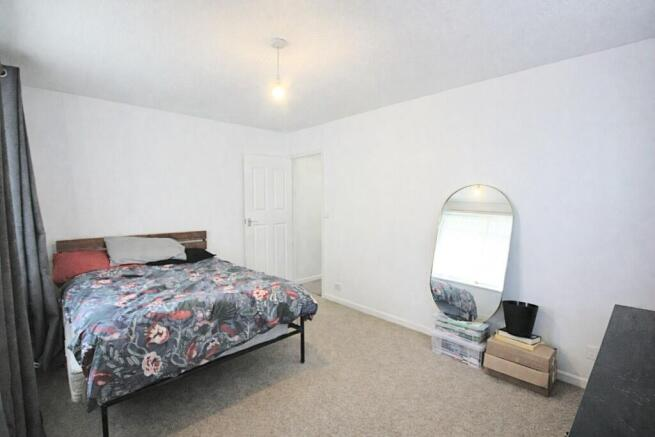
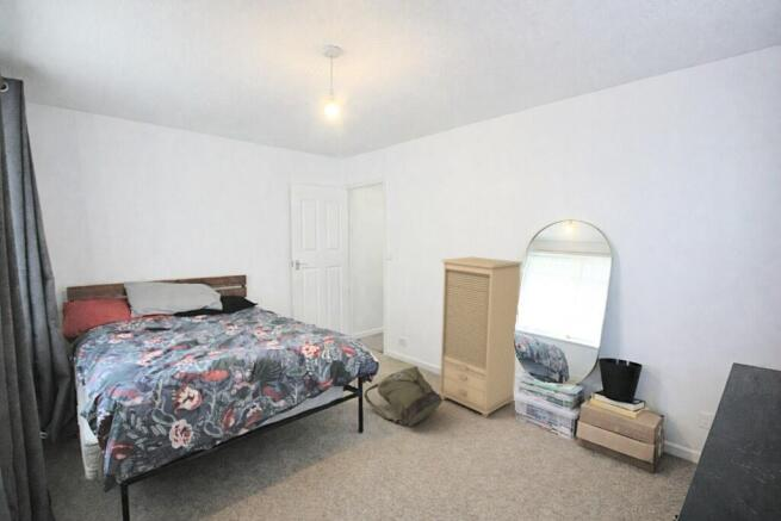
+ backpack (401, 391)
+ cabinet (478, 331)
